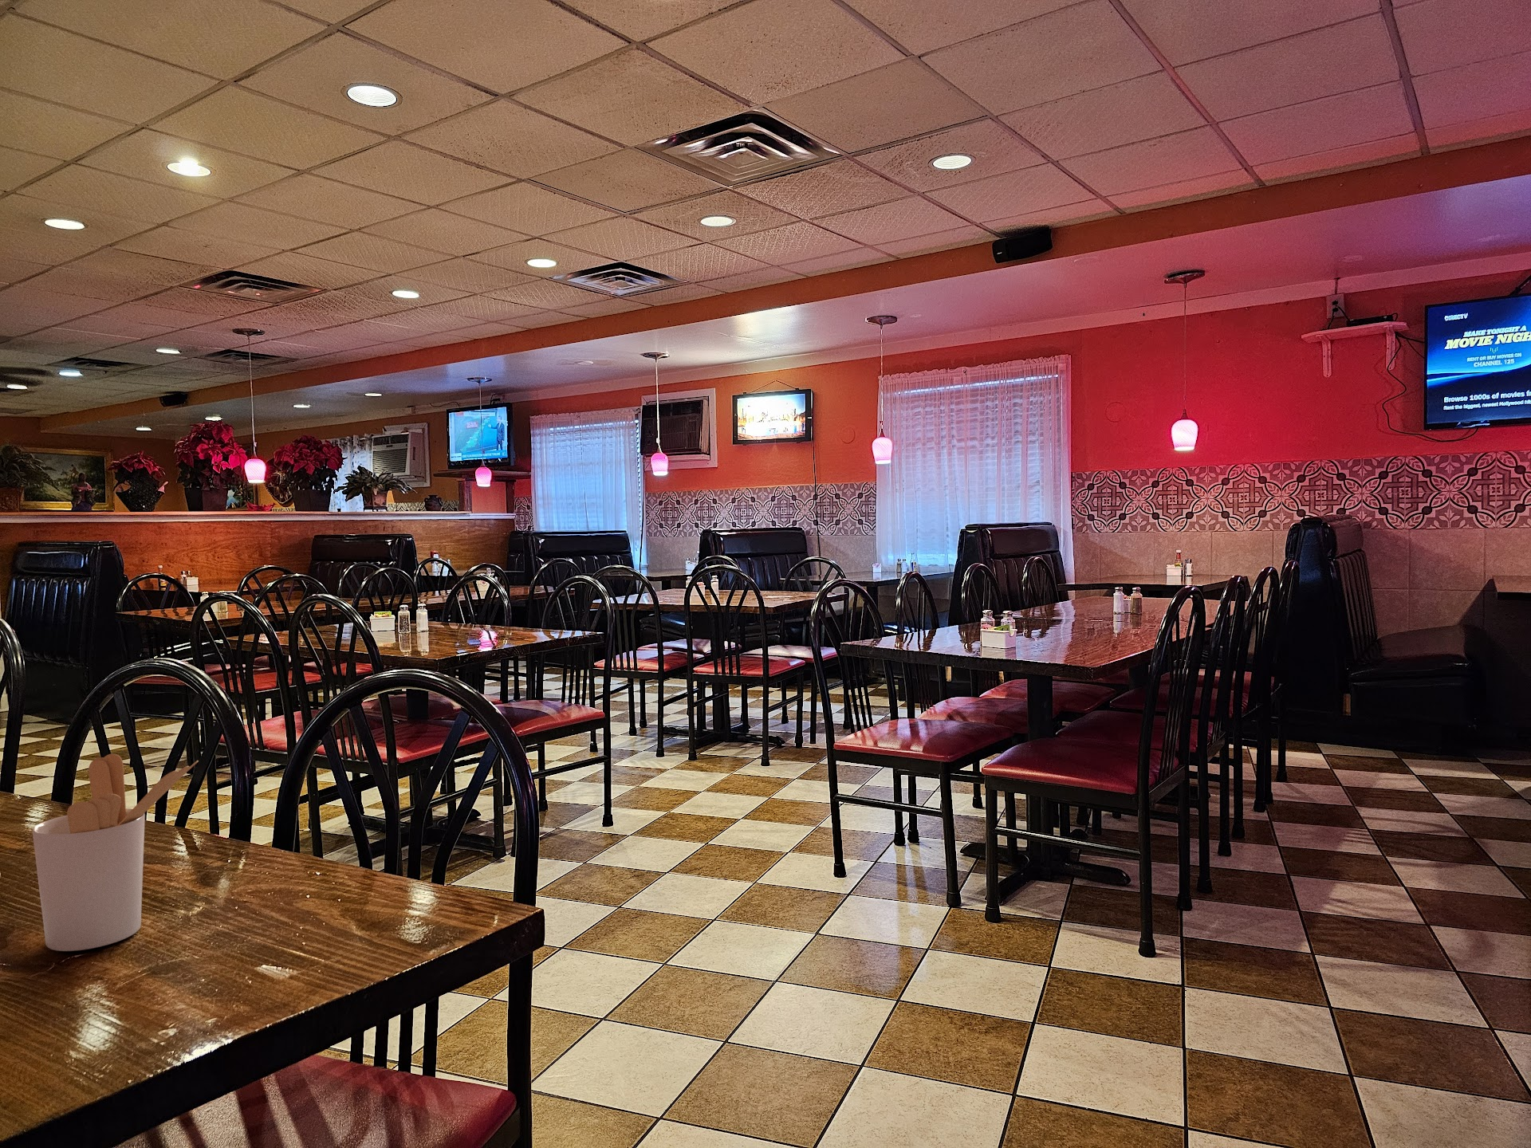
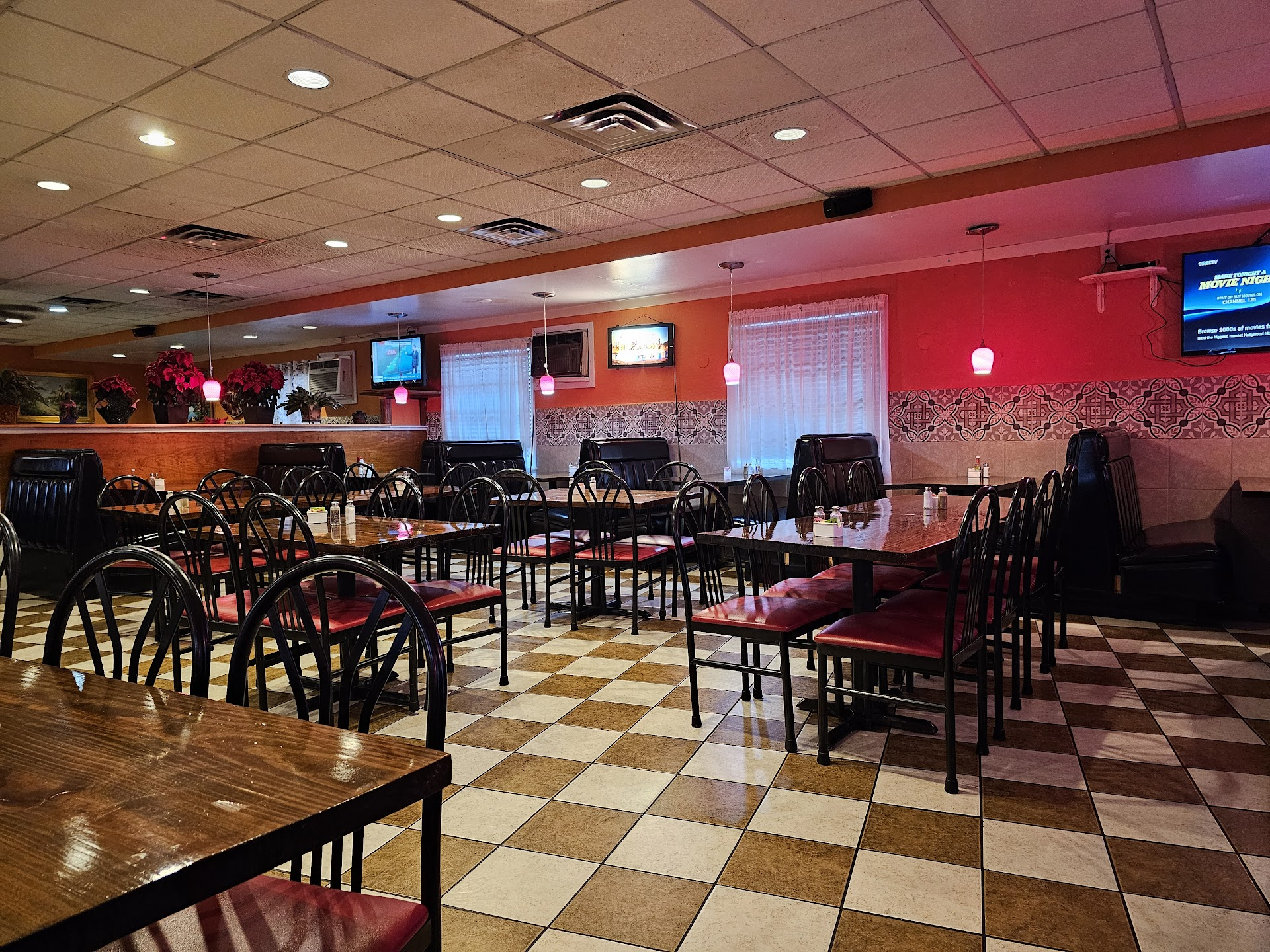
- utensil holder (119, 847)
